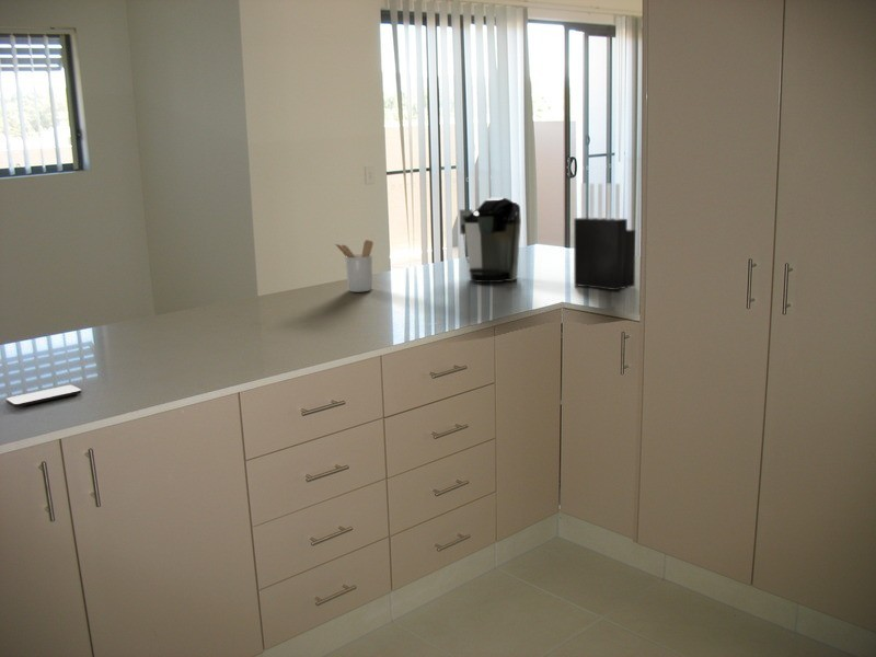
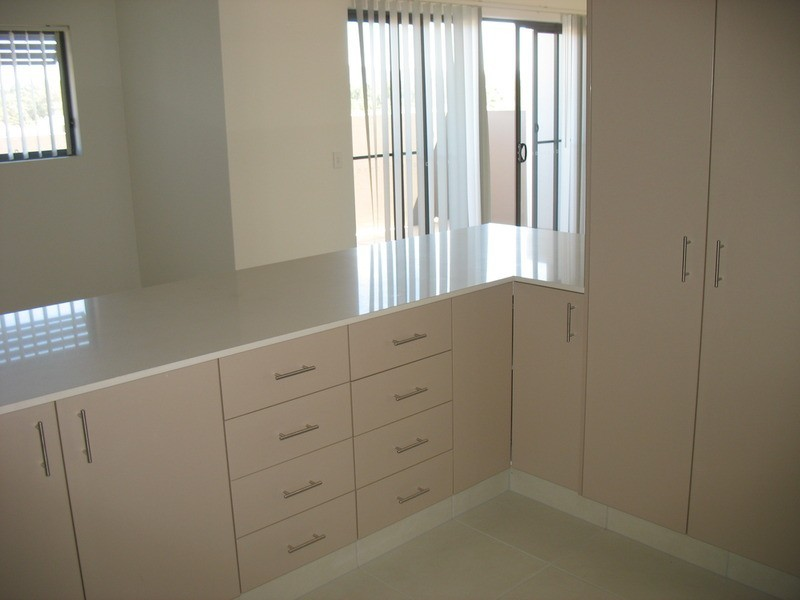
- utensil holder (354, 265)
- knife block (606, 234)
- coffee maker (481, 238)
- smartphone (44, 395)
